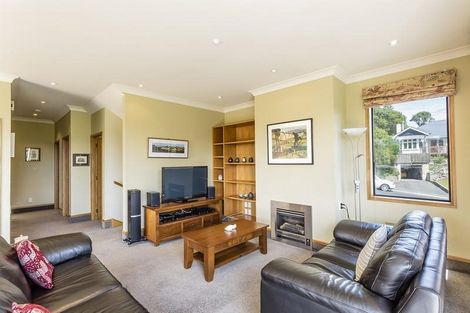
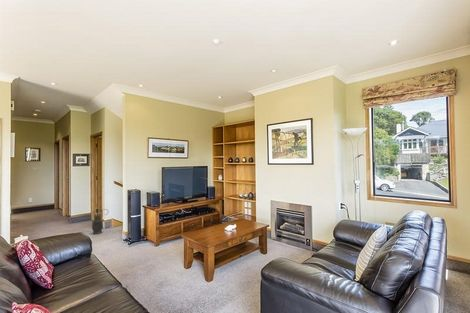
+ lantern (100, 220)
